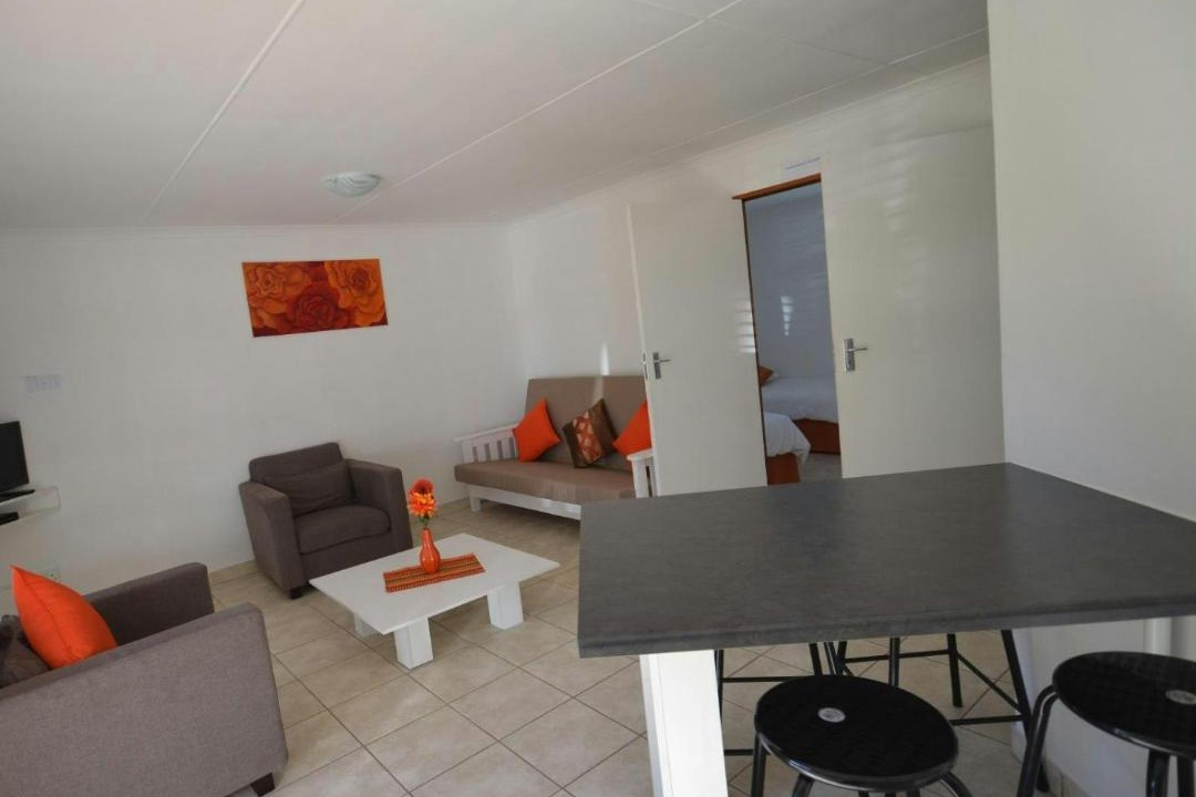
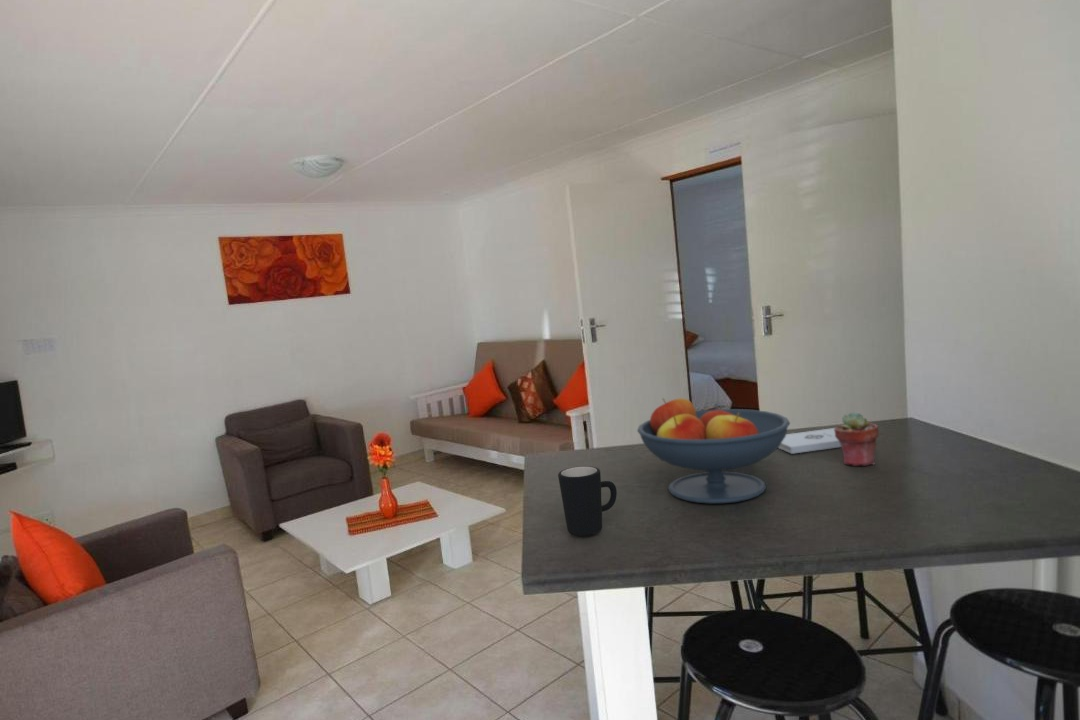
+ fruit bowl (712, 444)
+ mug (590, 499)
+ potted succulent (856, 437)
+ notepad (817, 439)
